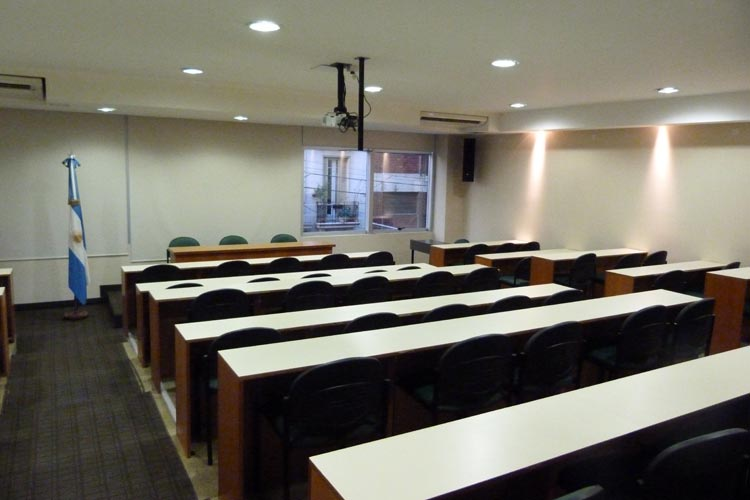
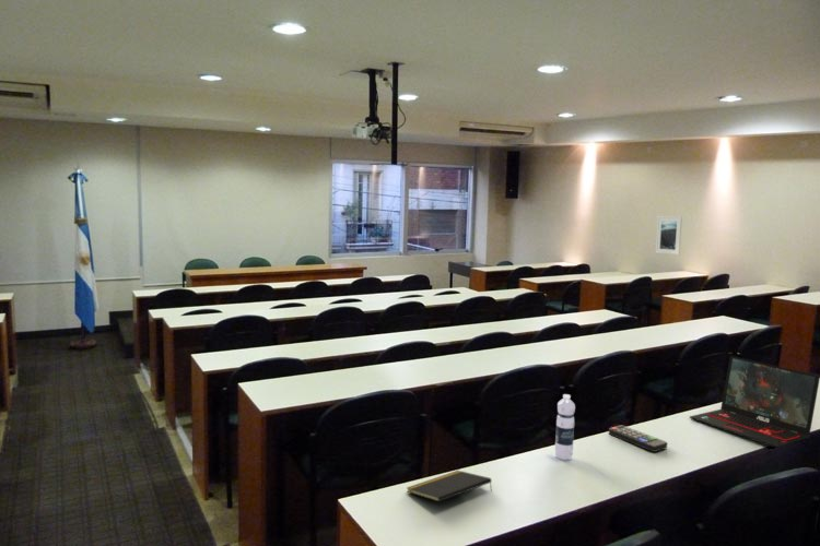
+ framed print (668, 235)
+ remote control (636, 437)
+ notepad (448, 485)
+ laptop (751, 399)
+ water bottle (564, 426)
